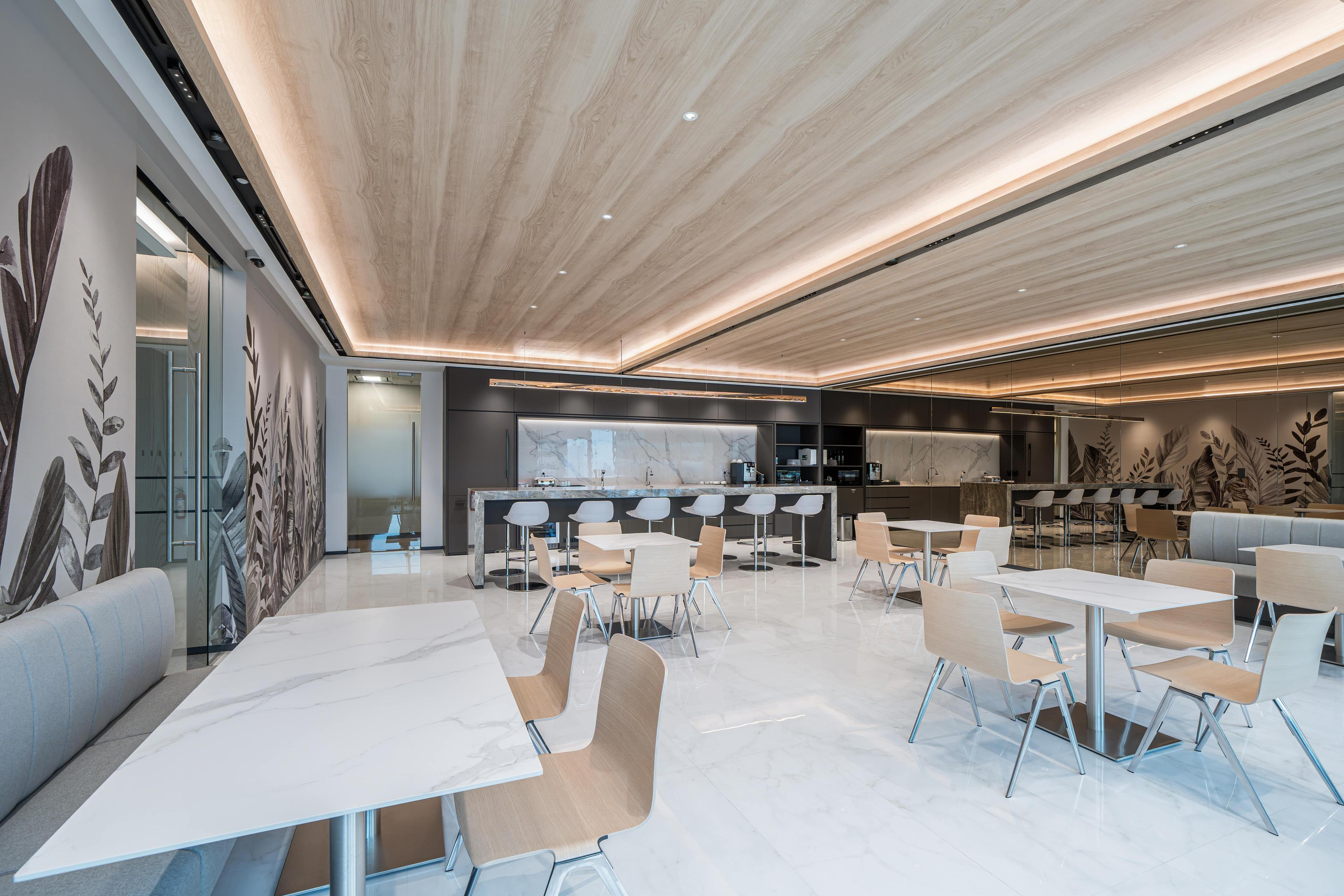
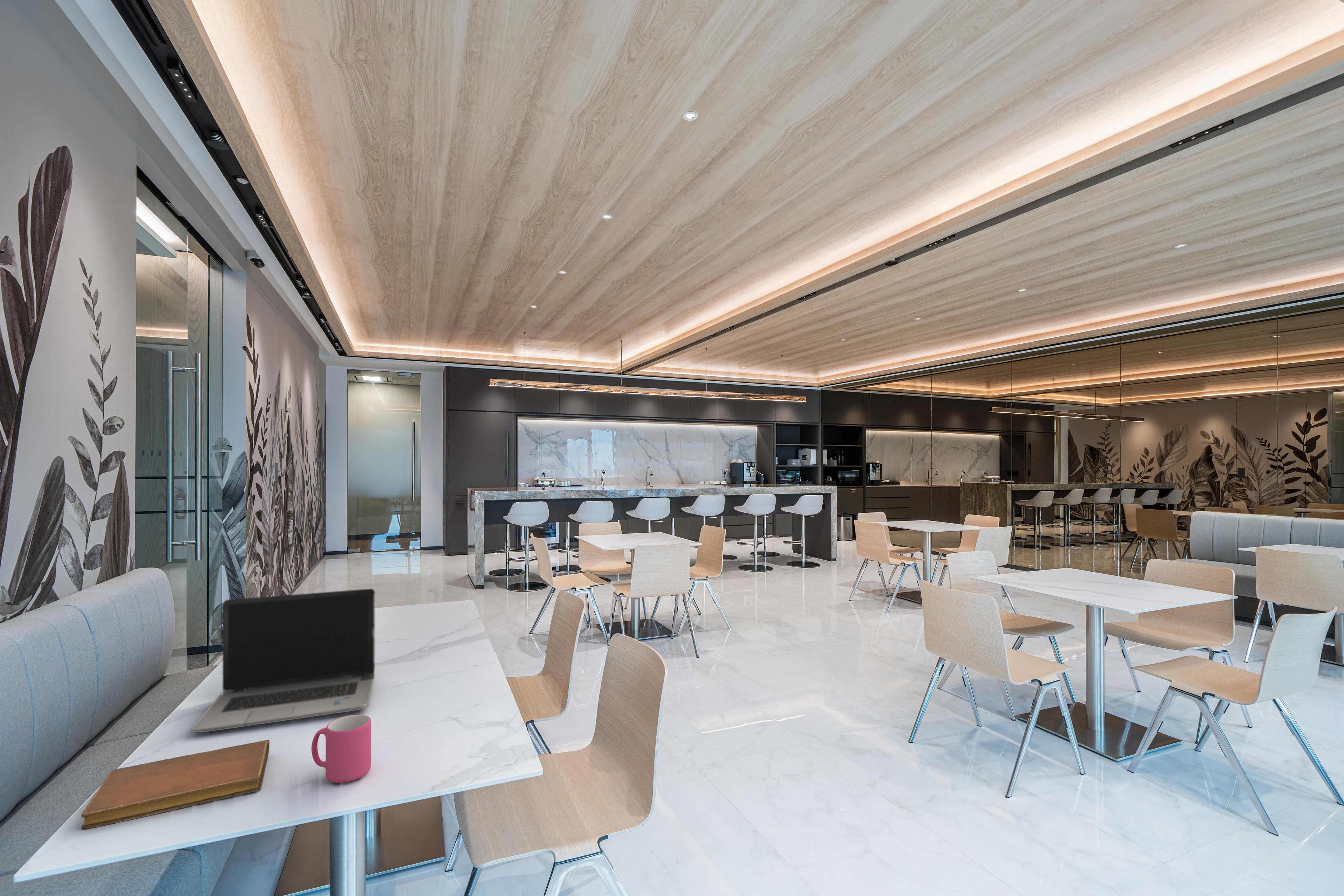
+ mug (341, 749)
+ notebook (186, 779)
+ laptop computer (293, 655)
